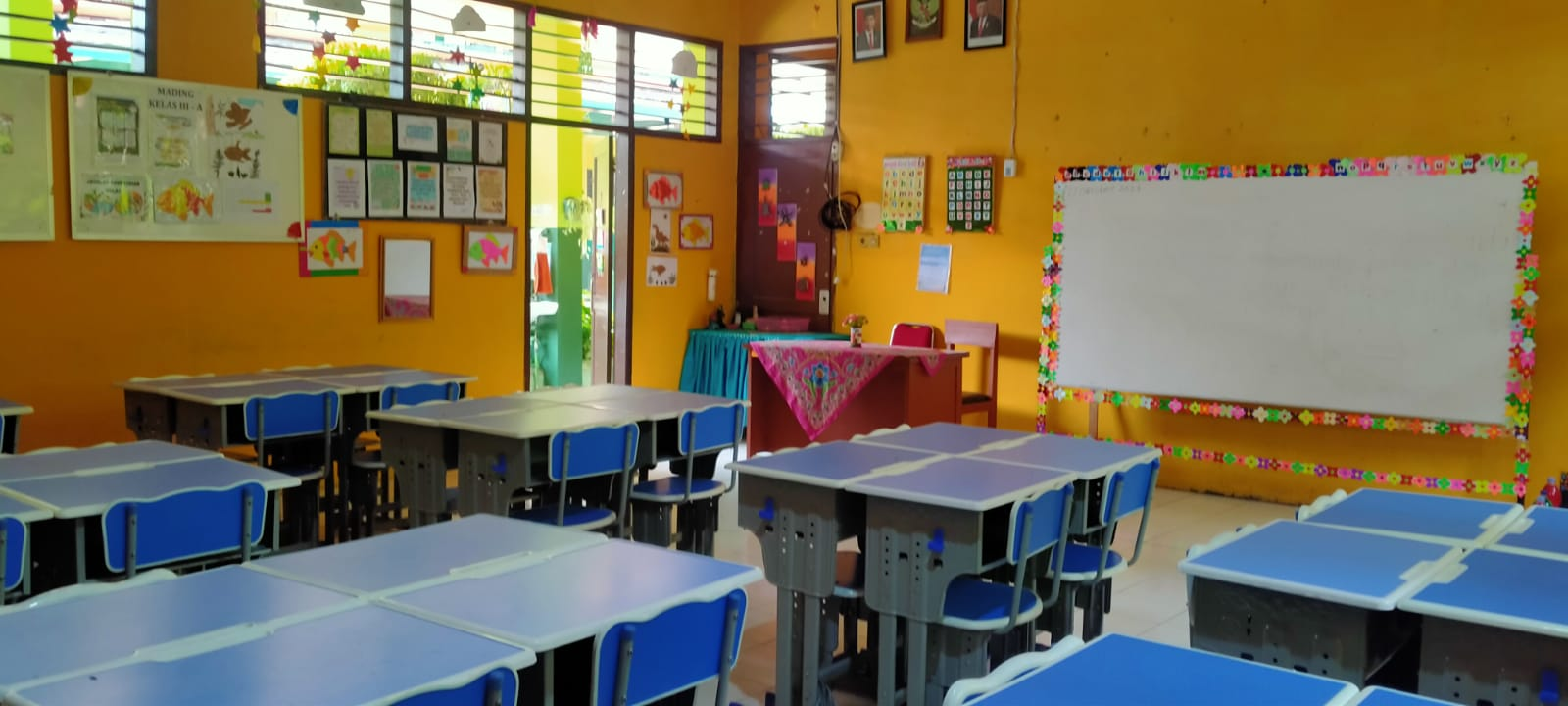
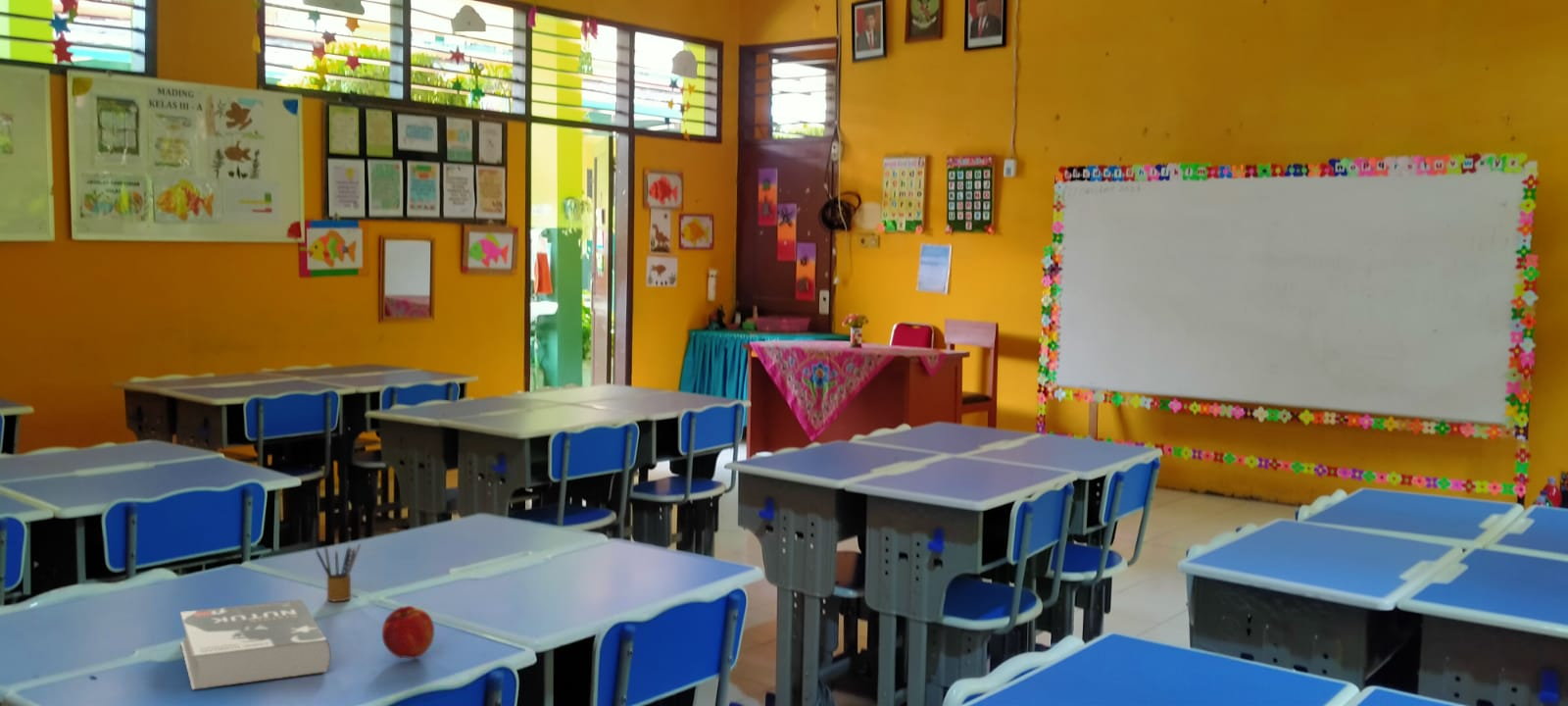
+ peach (409, 631)
+ book (253, 640)
+ pencil box (337, 571)
